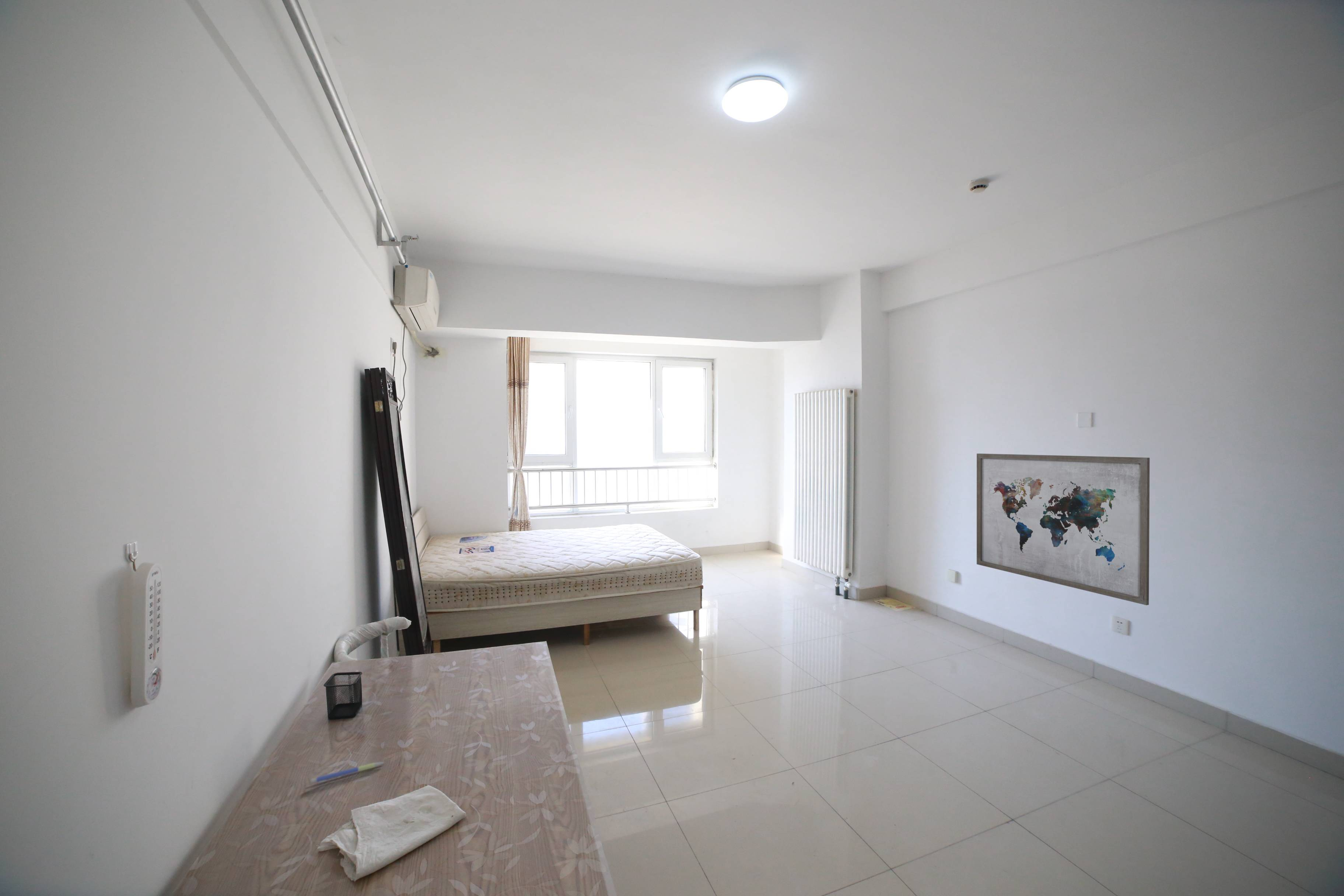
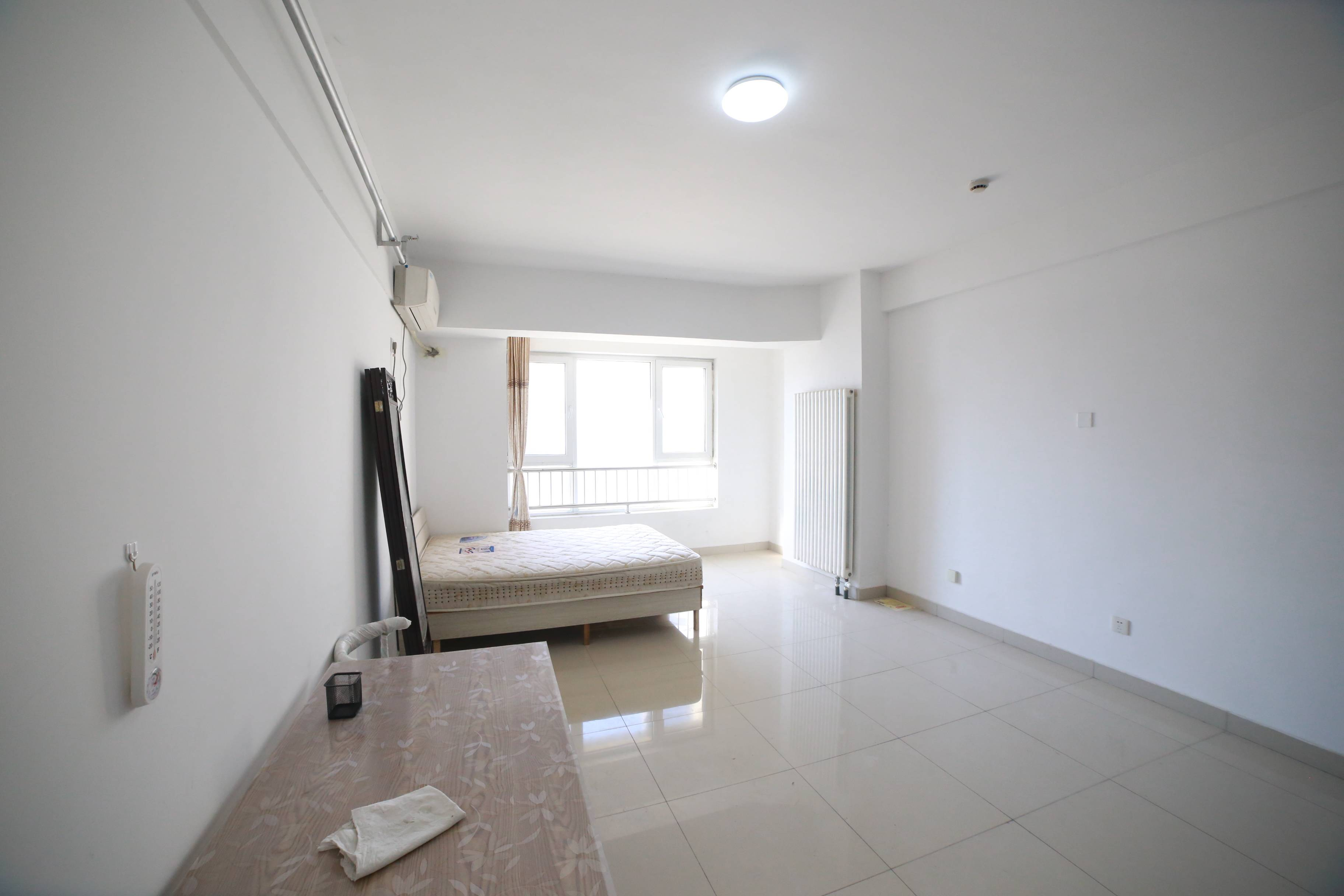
- pen (349, 771)
- wall art (1050, 518)
